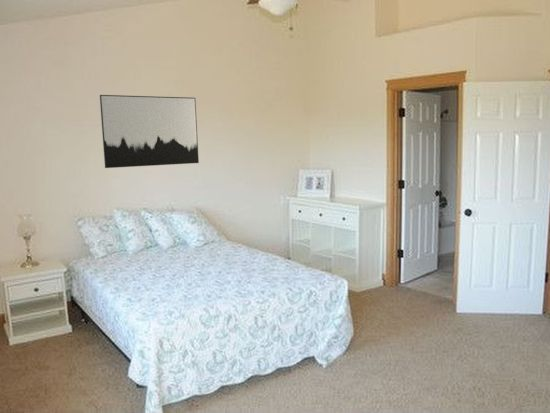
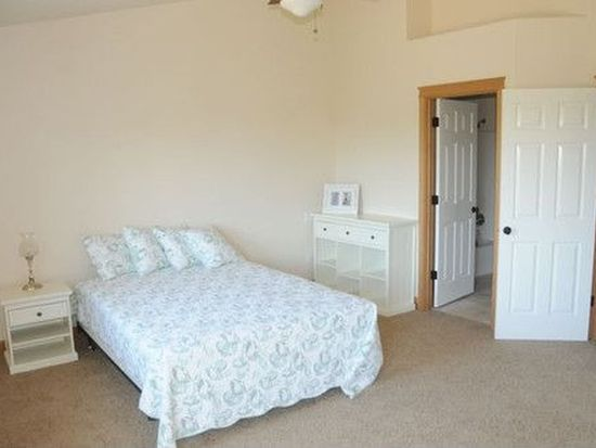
- wall art (152, 131)
